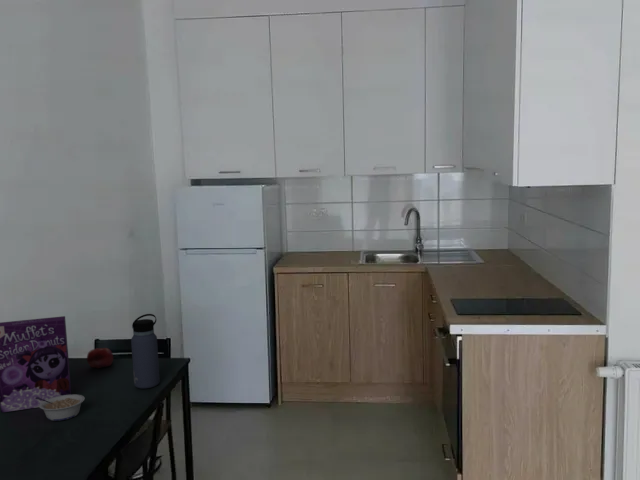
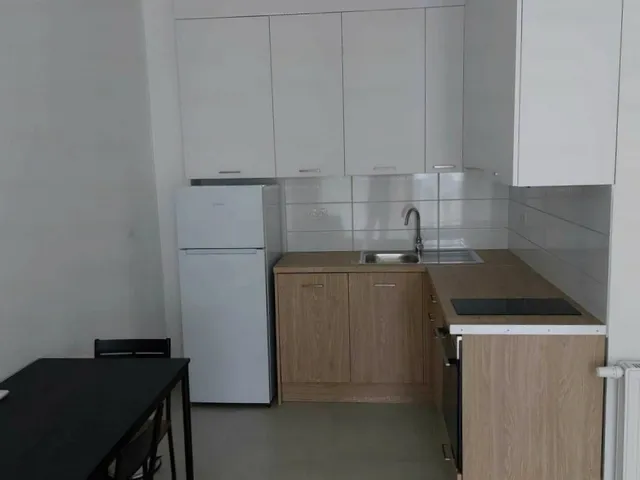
- cereal box (33, 362)
- water bottle (145, 348)
- fruit (99, 357)
- legume (60, 407)
